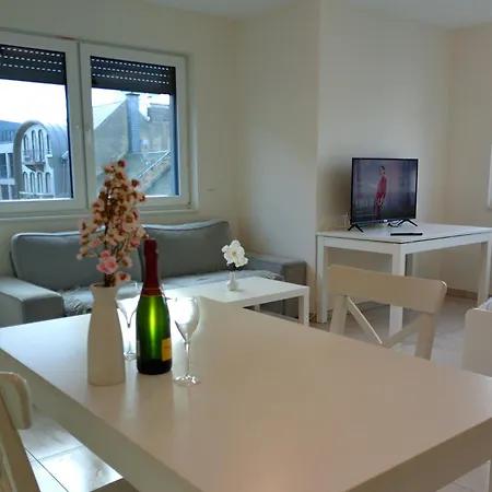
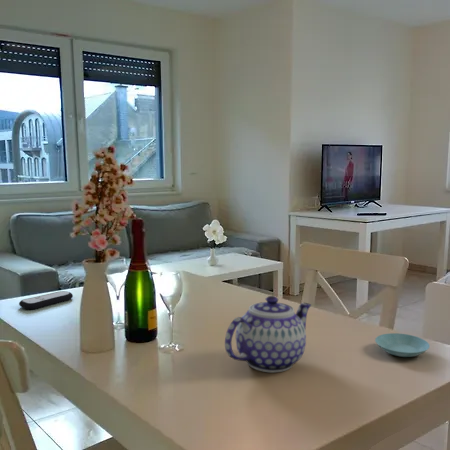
+ teapot (270, 329)
+ remote control (47, 299)
+ saucer (401, 346)
